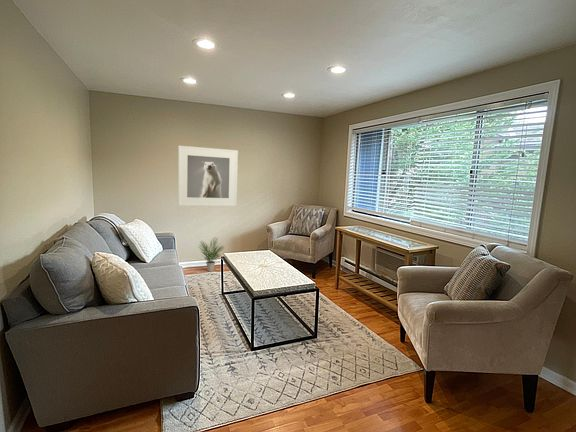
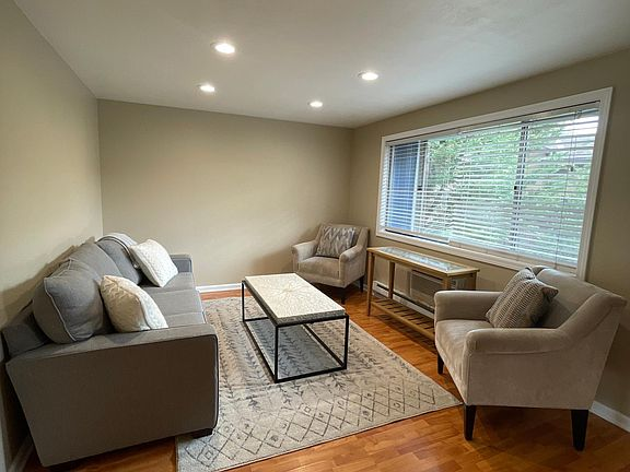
- potted plant (210, 254)
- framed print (208, 177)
